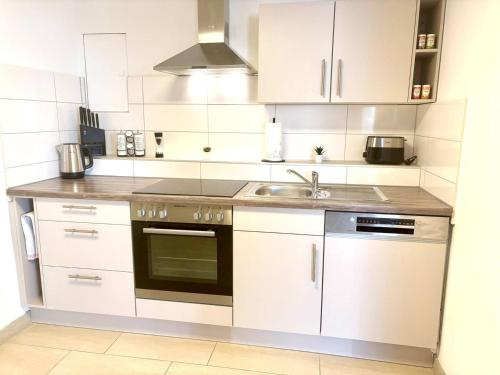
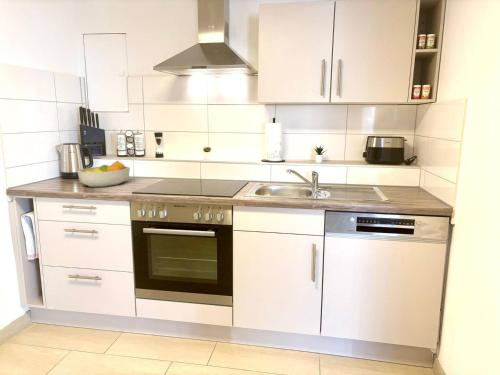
+ fruit bowl (104, 173)
